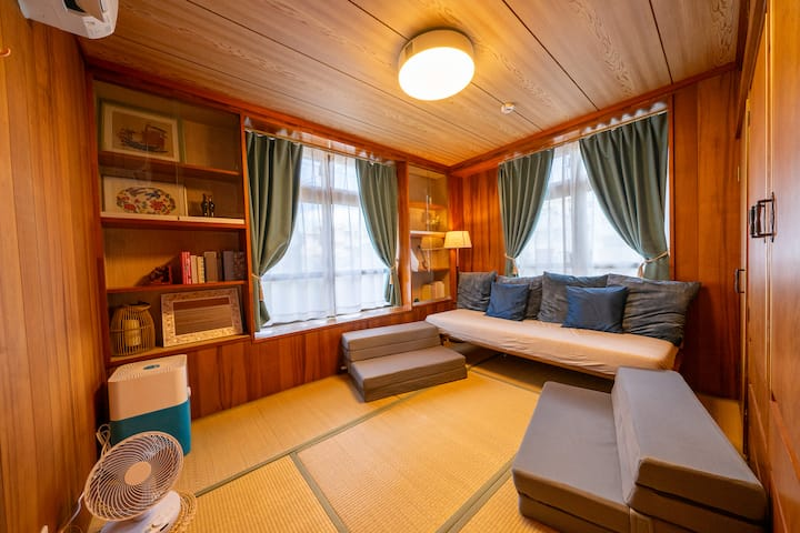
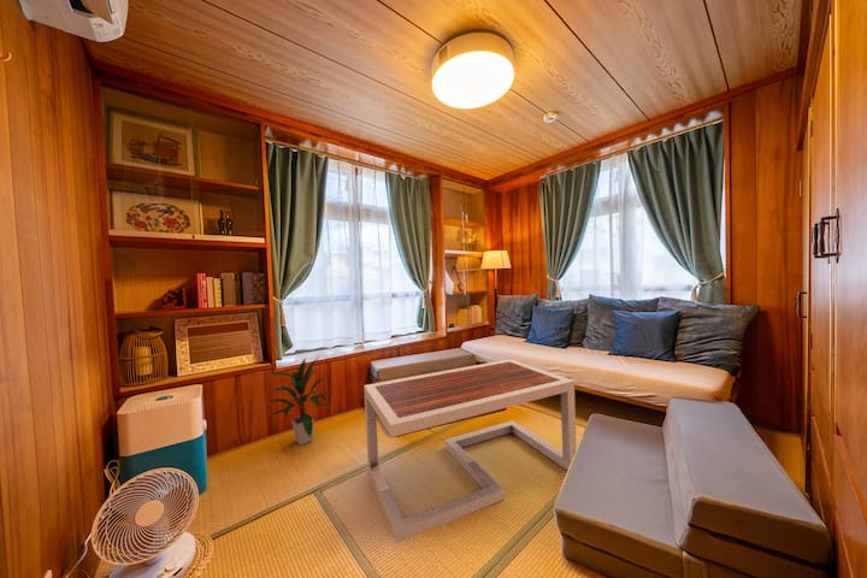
+ indoor plant (300, 401)
+ coffee table (470, 432)
